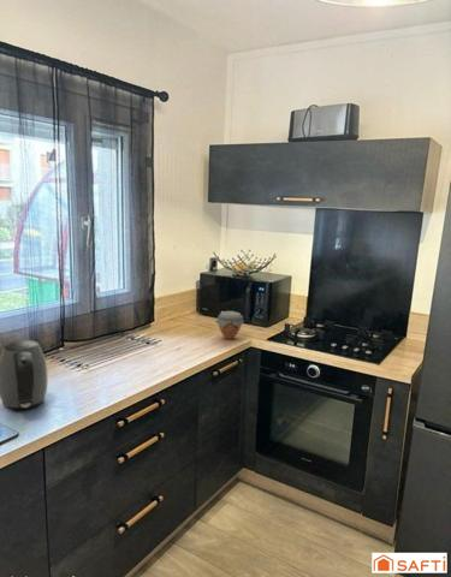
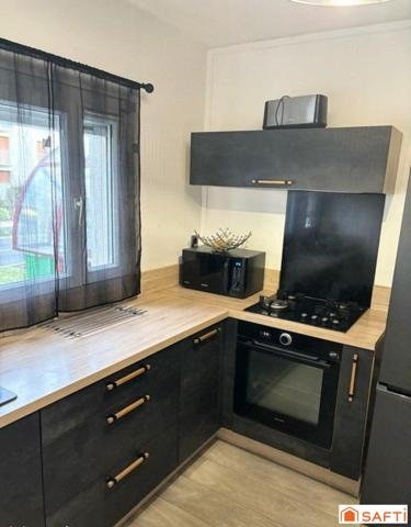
- jar (230, 325)
- kettle (23, 374)
